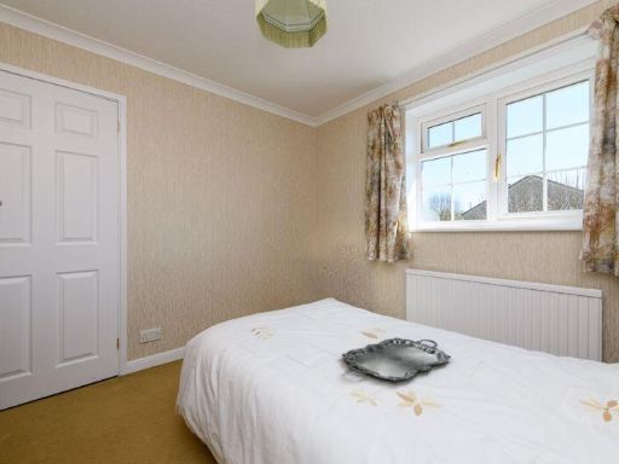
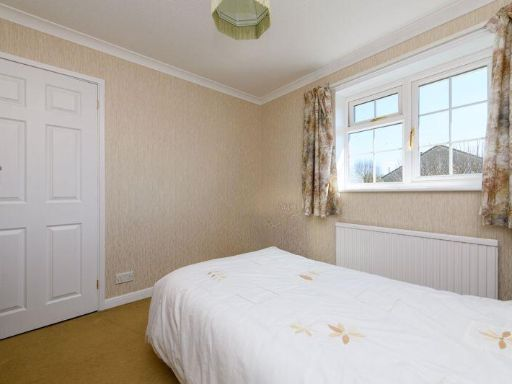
- serving tray (395, 355)
